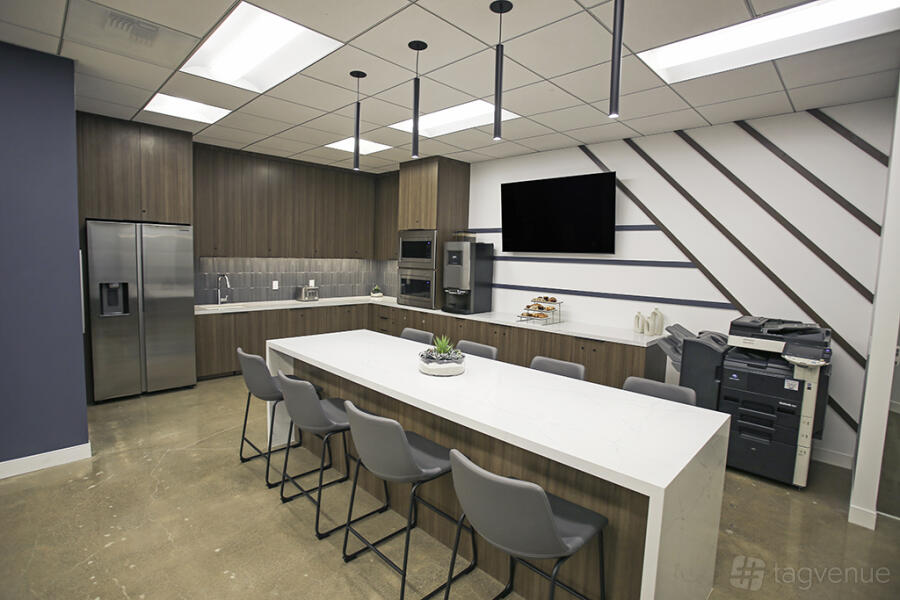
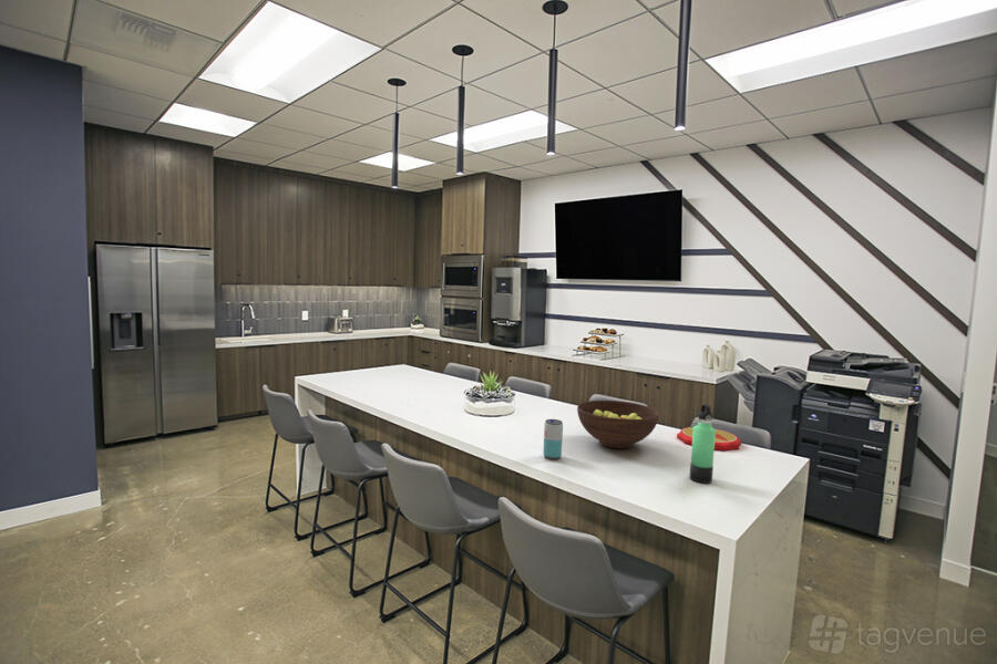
+ thermos bottle (702, 442)
+ fruit bowl (616, 426)
+ beverage can (553, 438)
+ plate (715, 436)
